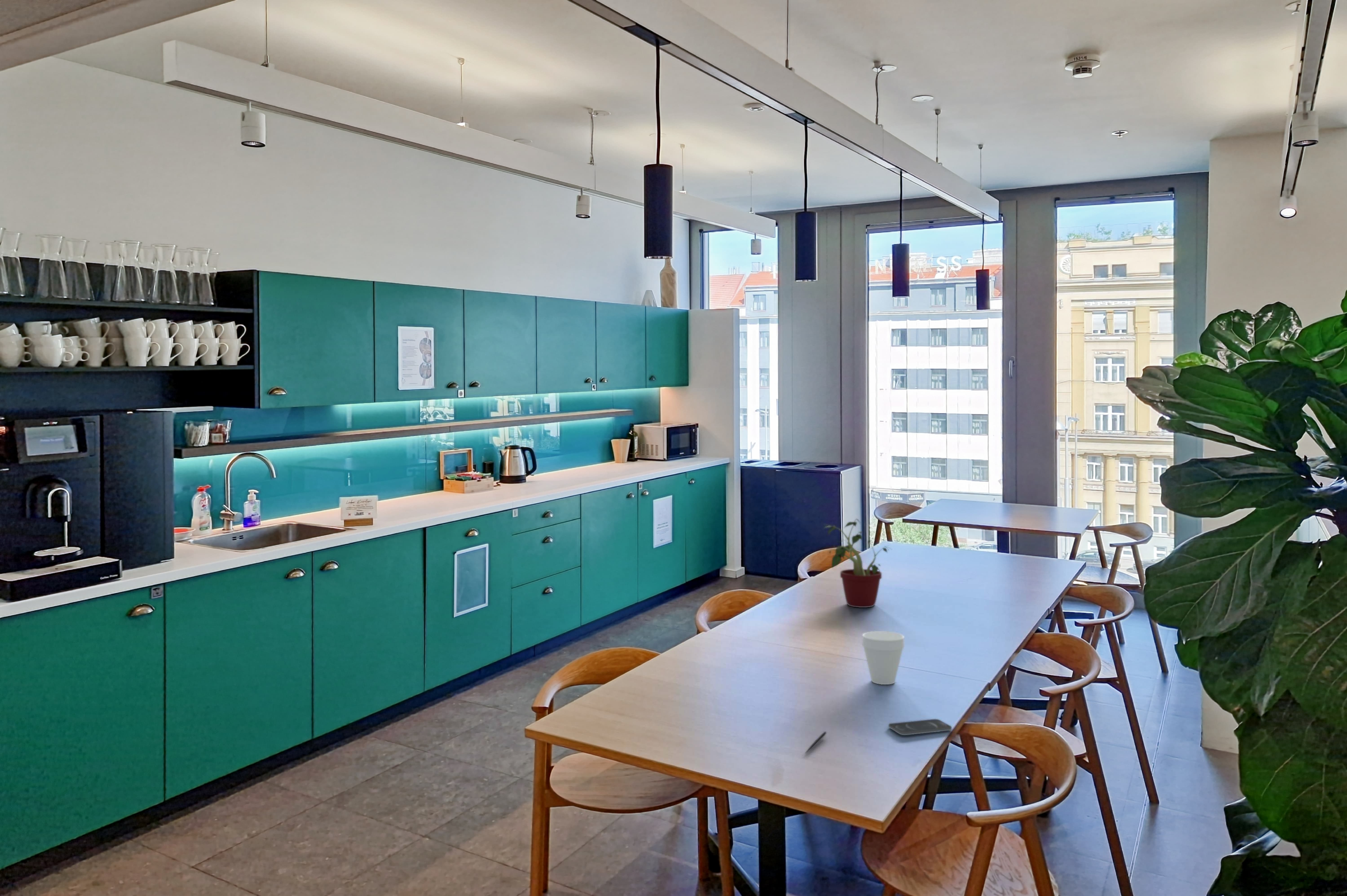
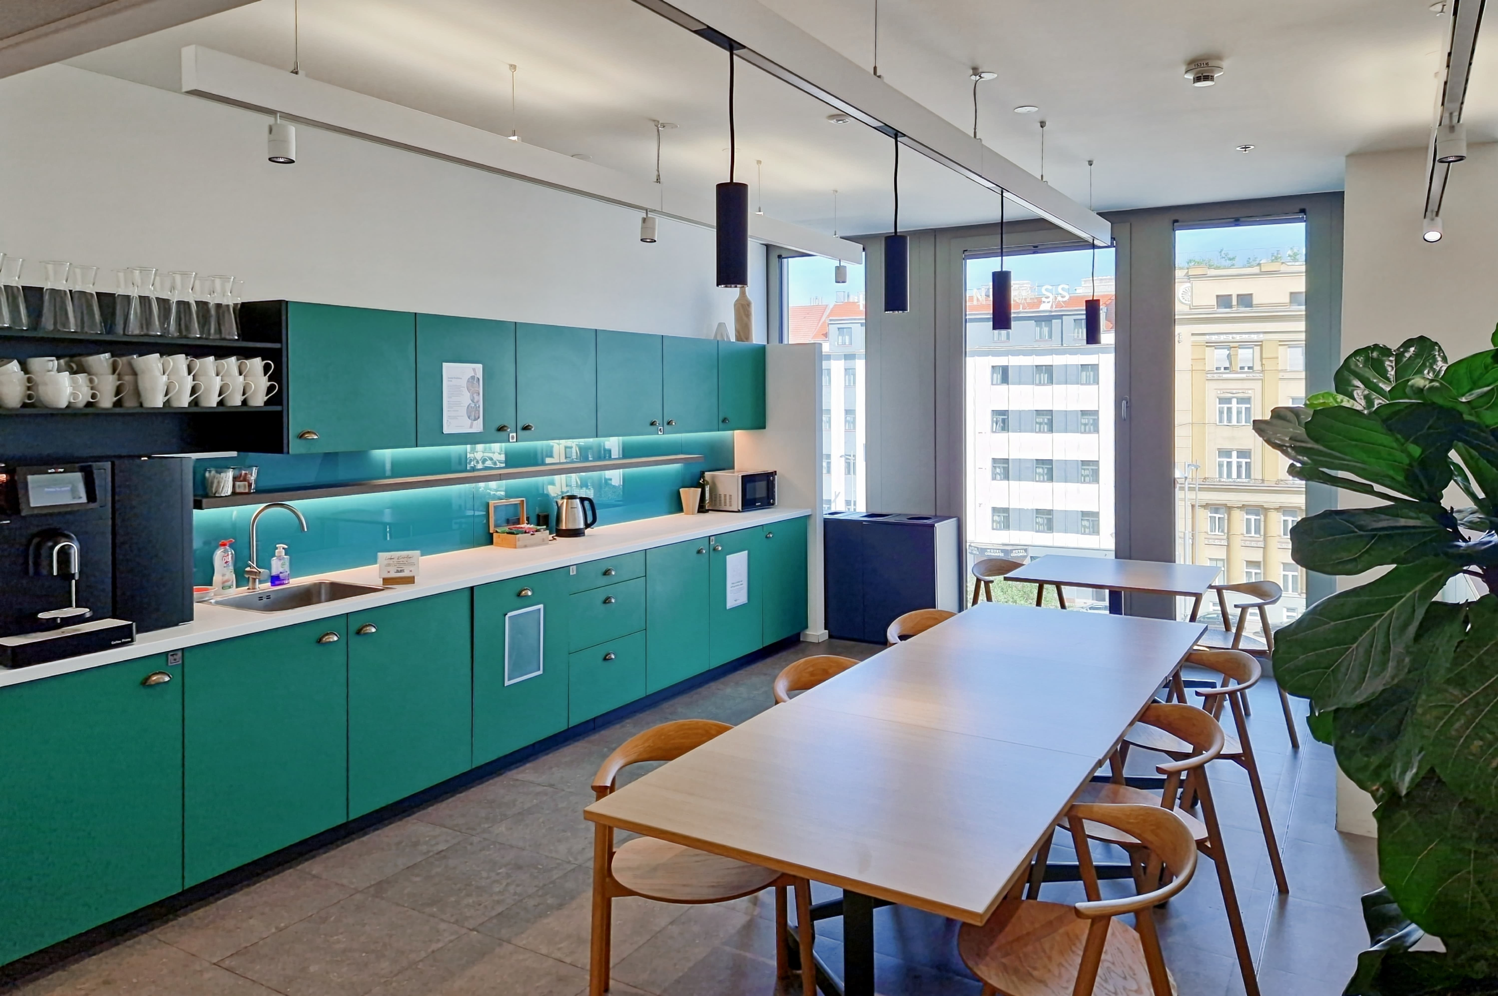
- potted plant (854, 563)
- smartphone (920, 727)
- pen (815, 742)
- cup (883, 658)
